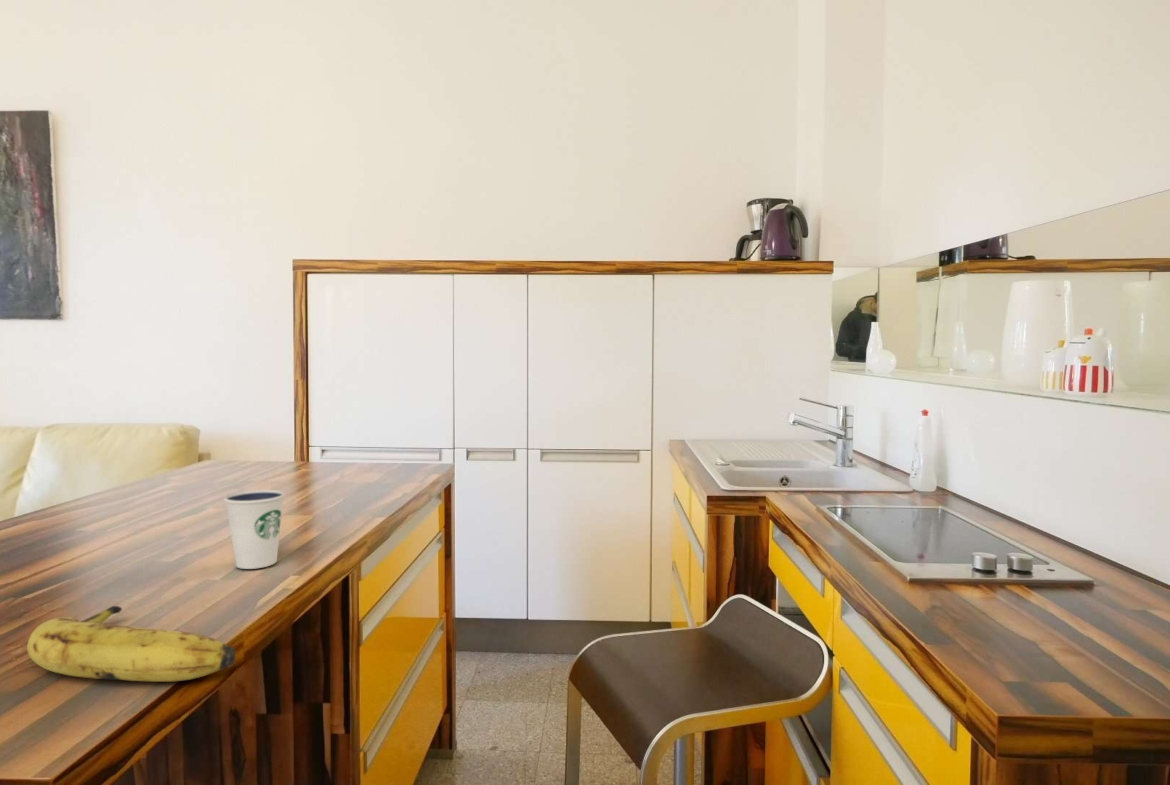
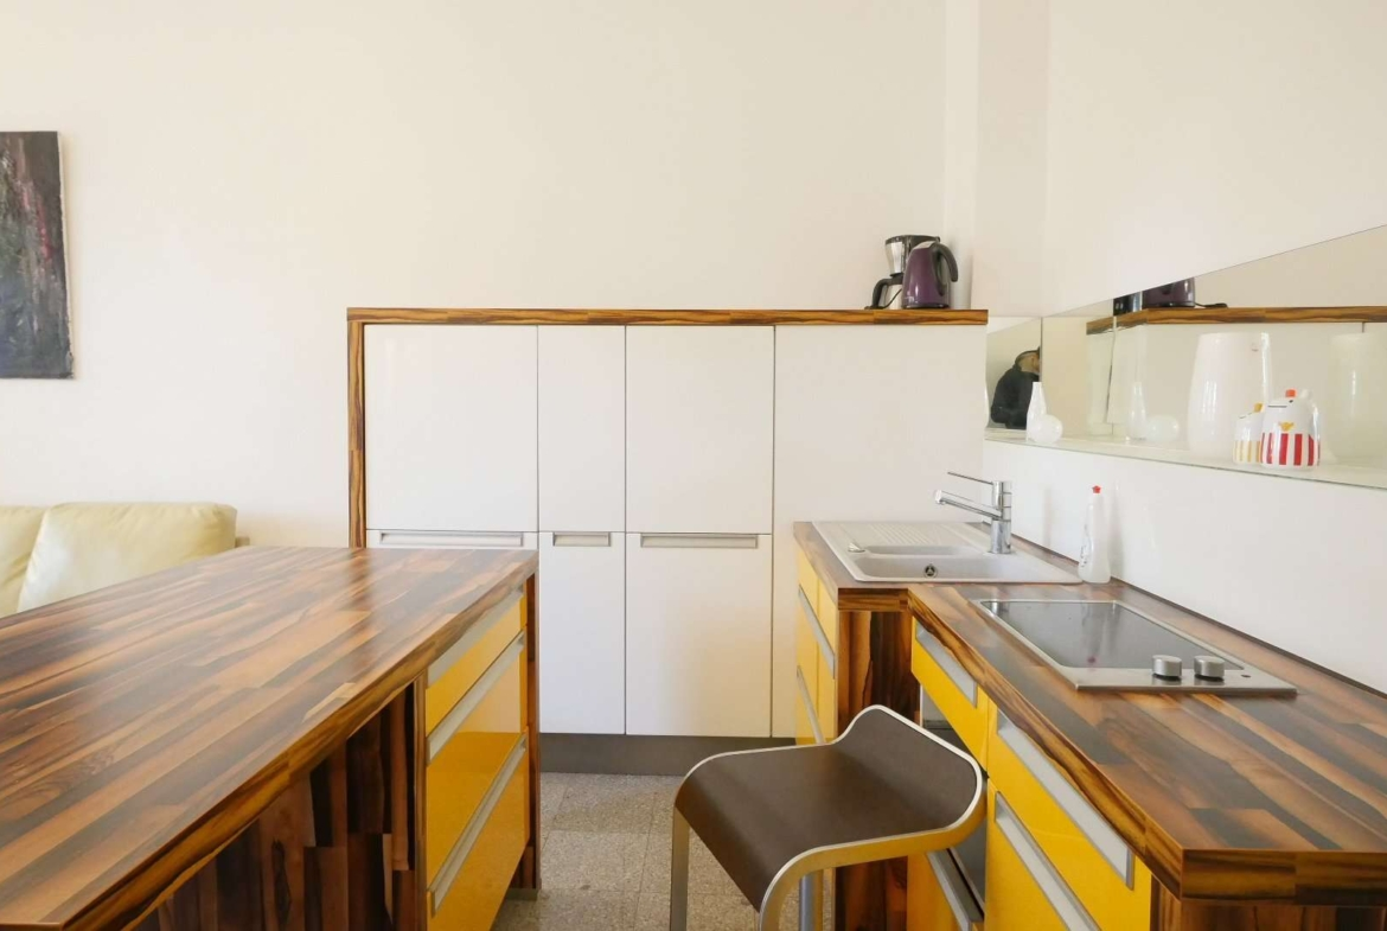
- dixie cup (255, 529)
- fruit (132, 630)
